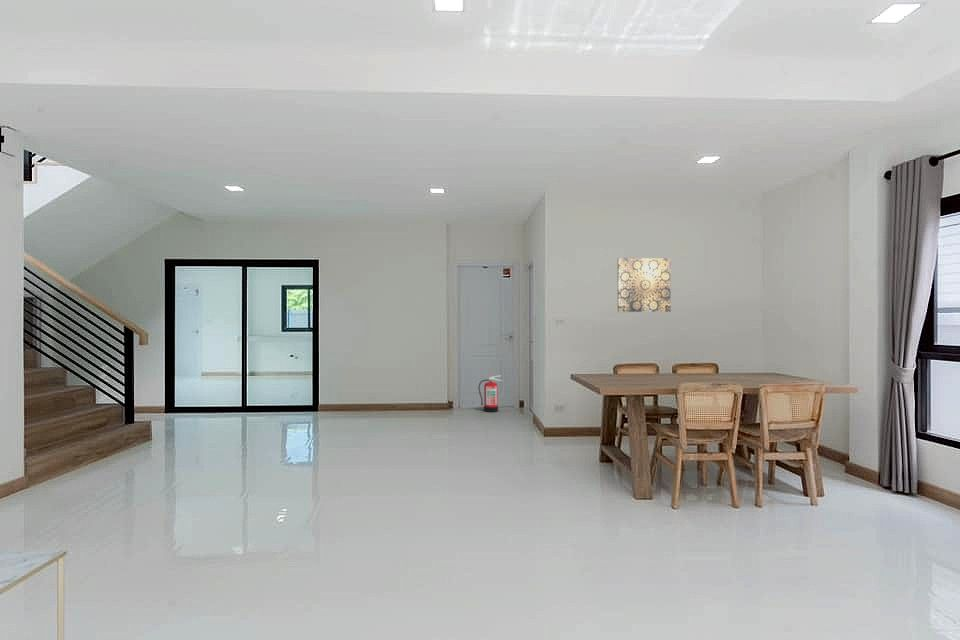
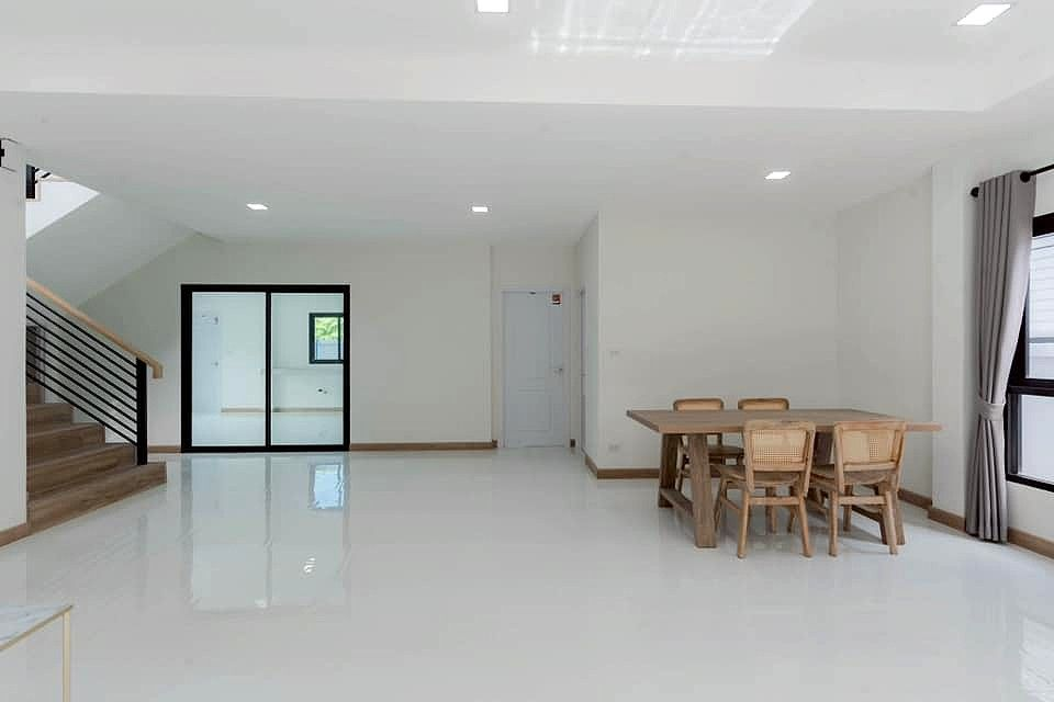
- fire extinguisher (491, 393)
- wall art (644, 285)
